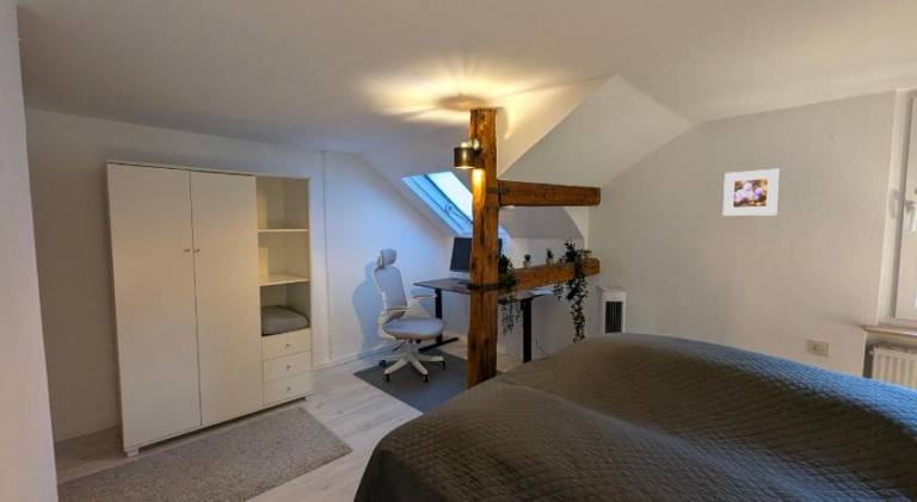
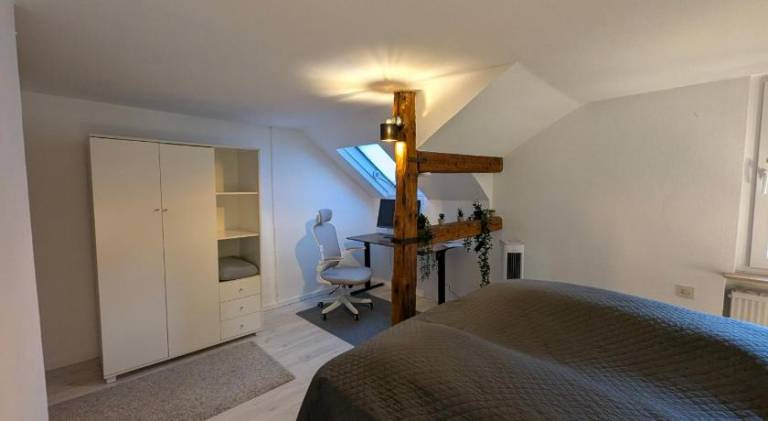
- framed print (750, 193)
